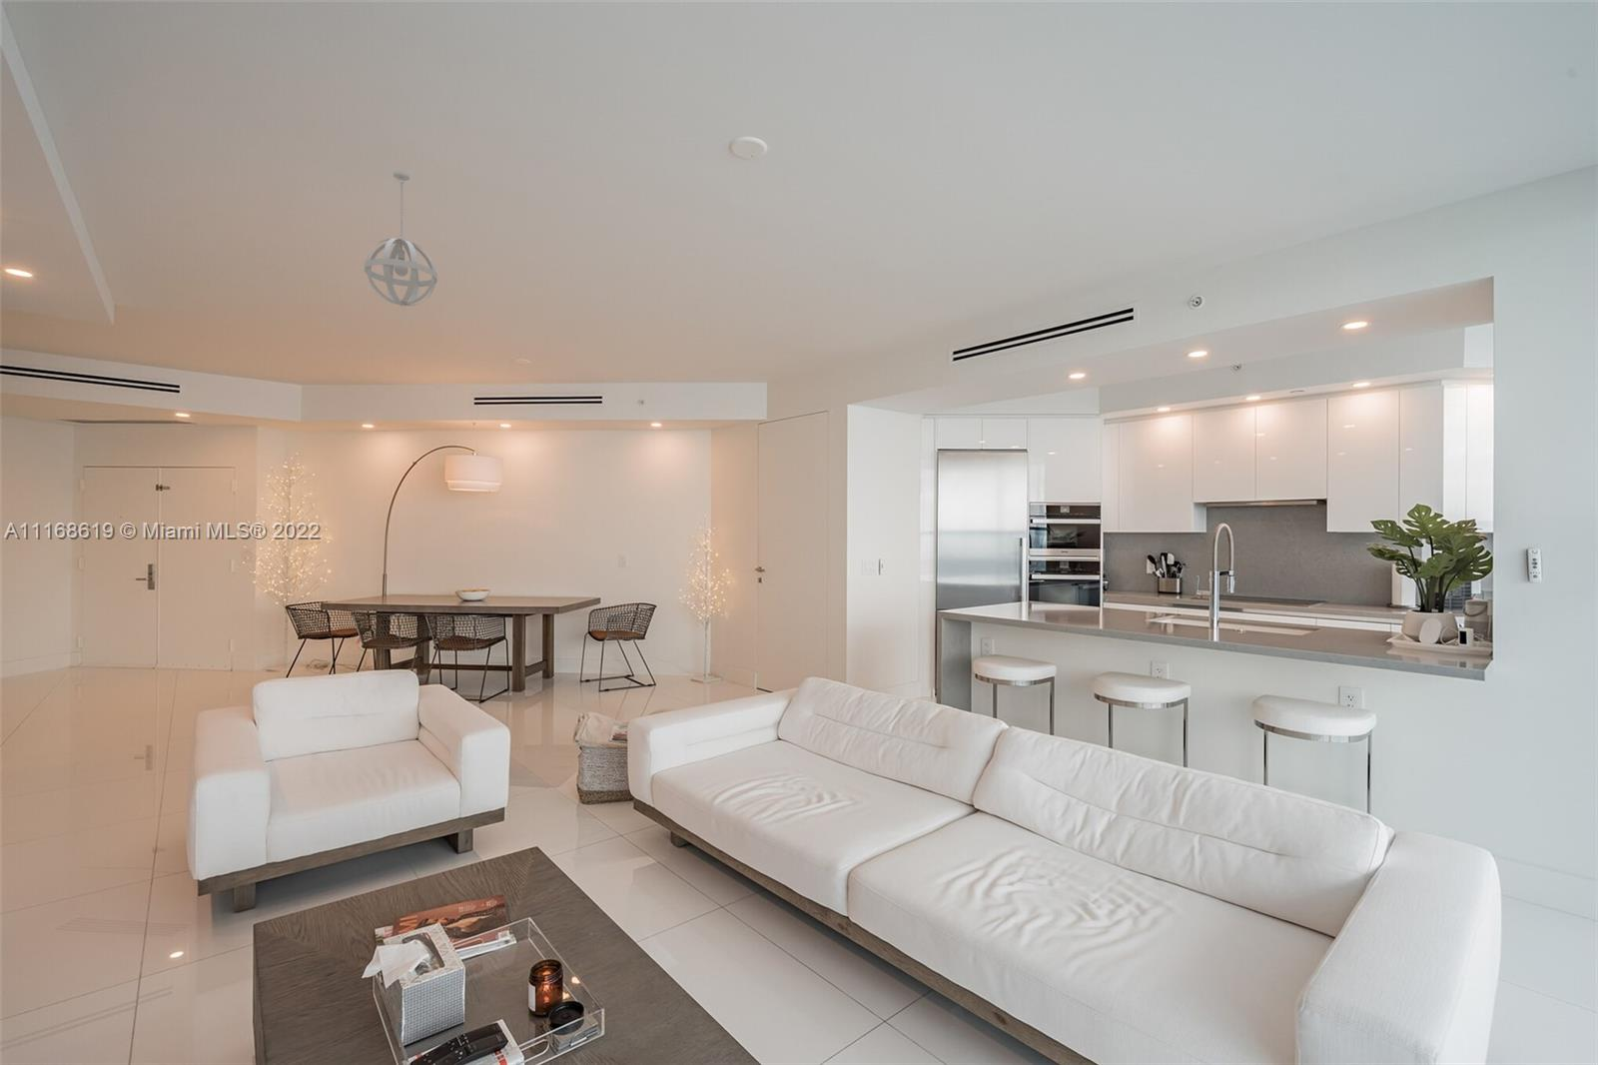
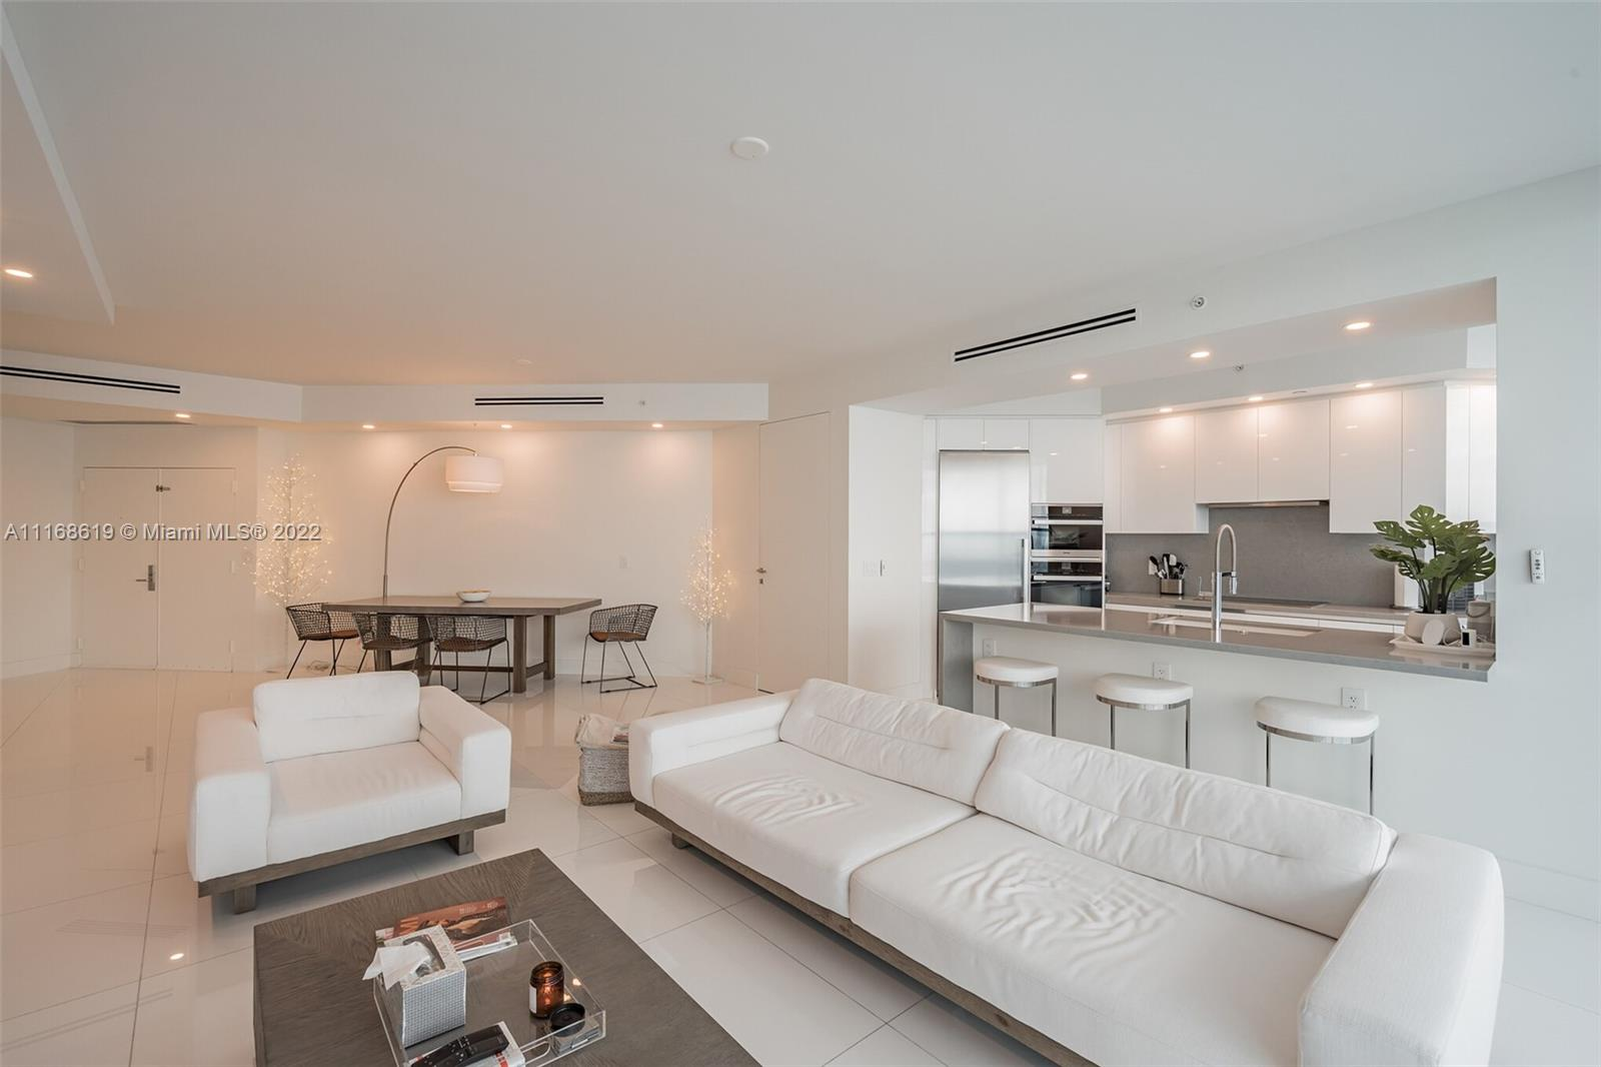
- pendant light (402, 240)
